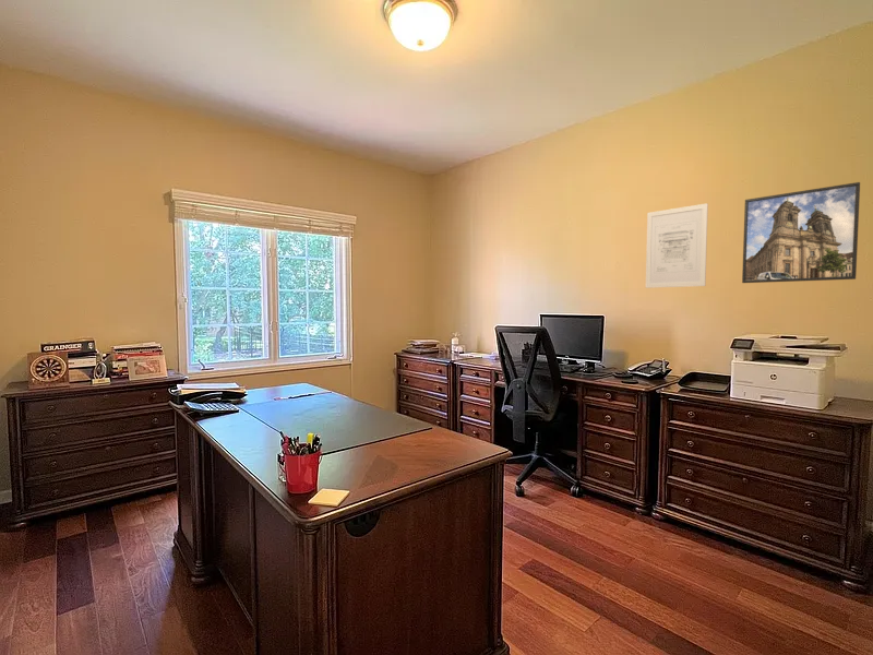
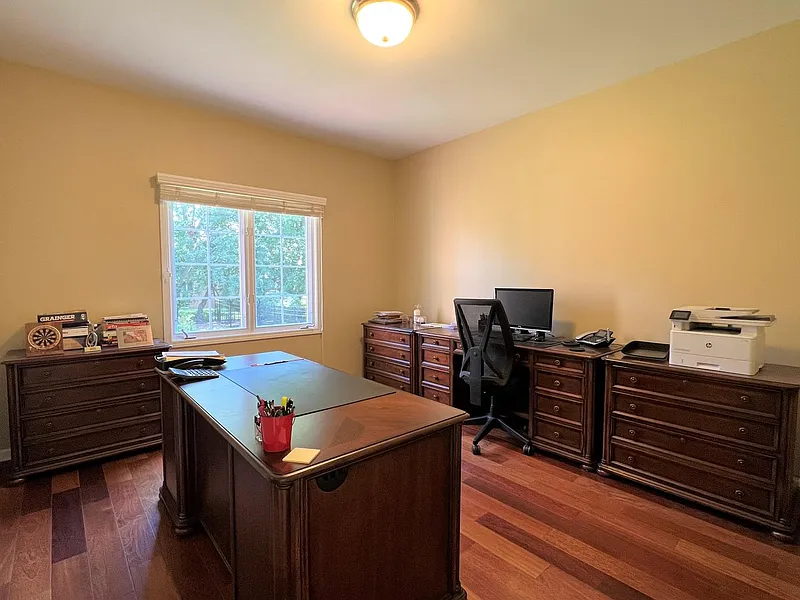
- wall art (674, 248)
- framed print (796, 236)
